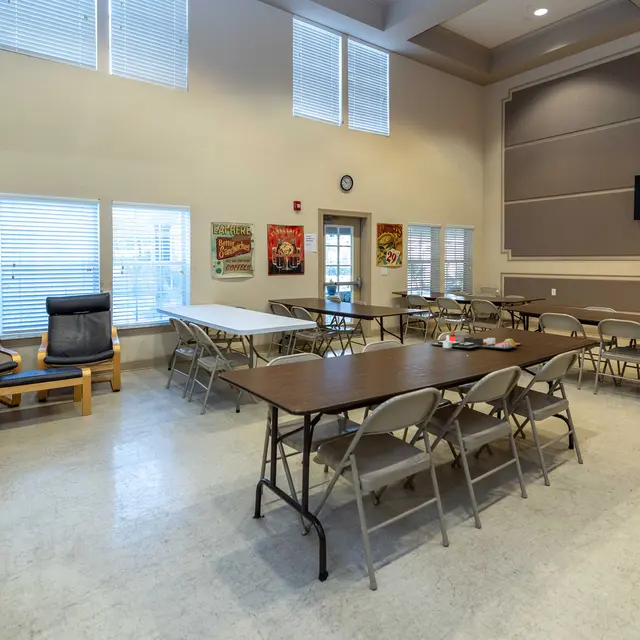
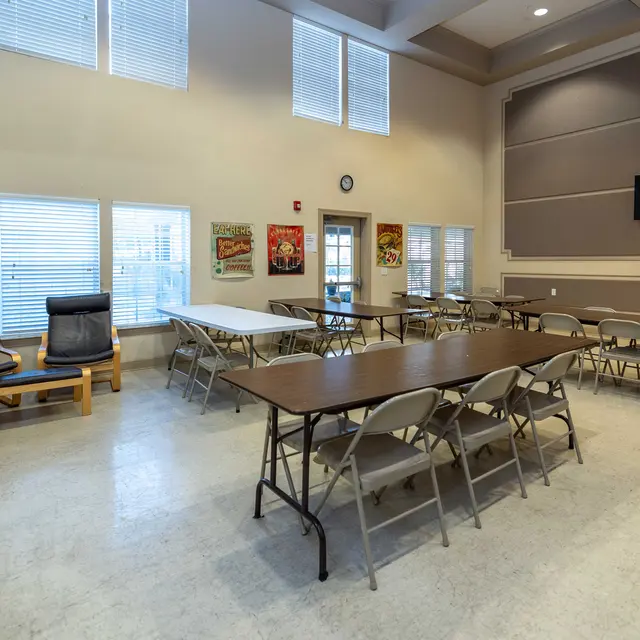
- toy food set (473, 338)
